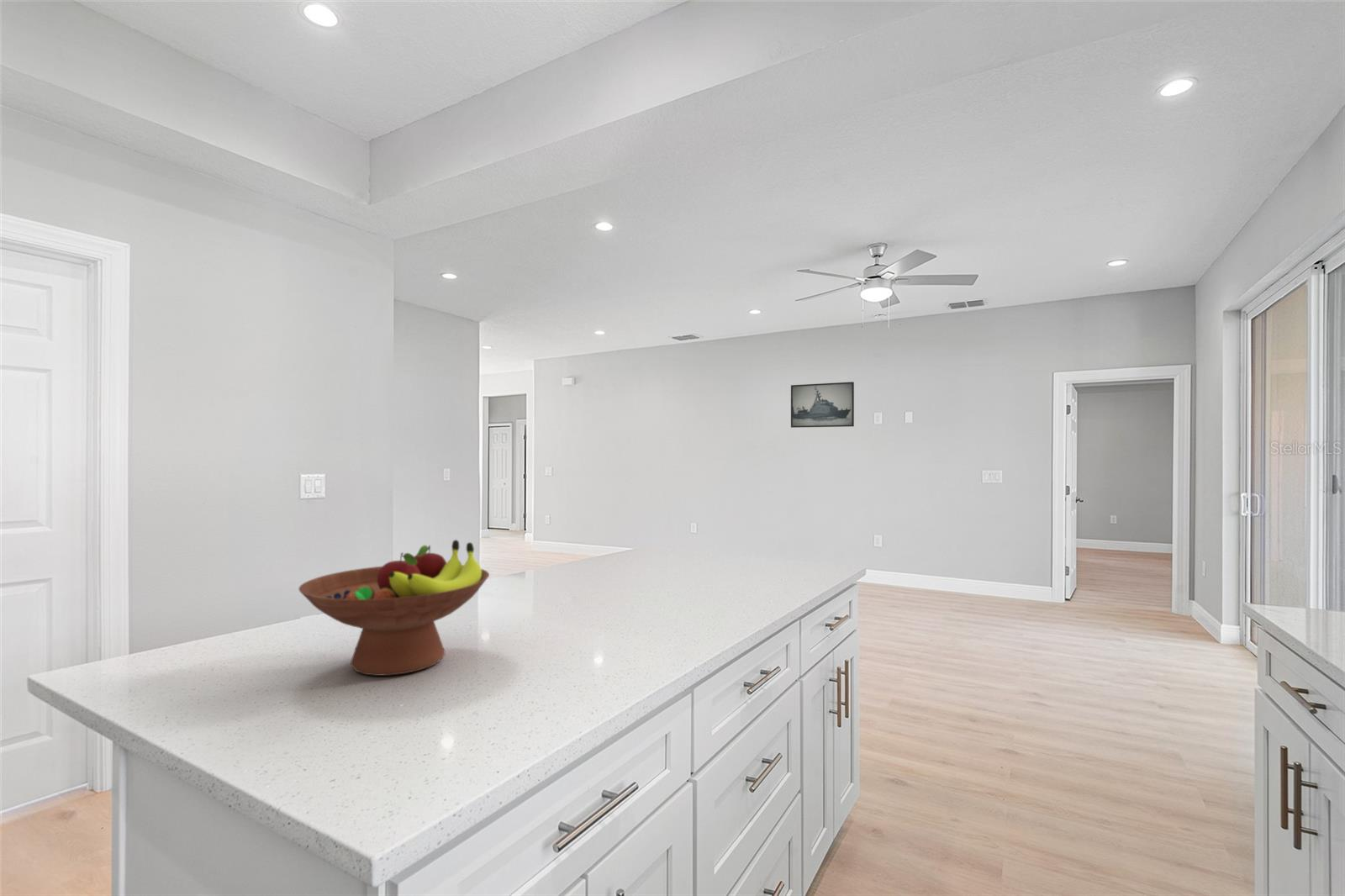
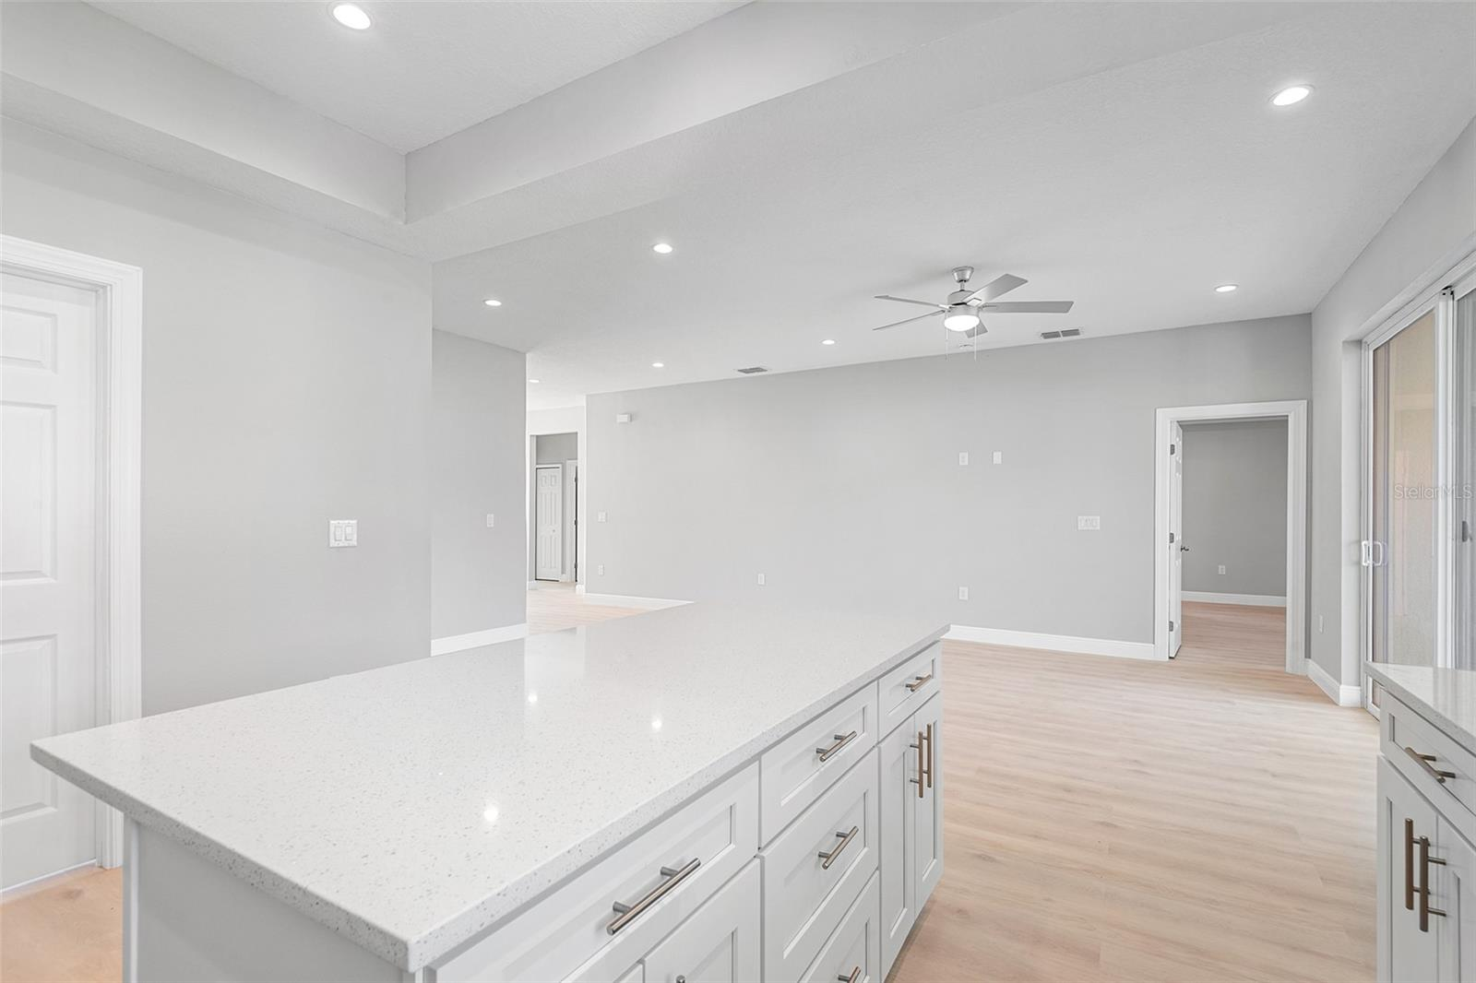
- fruit bowl (398, 604)
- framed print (821, 405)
